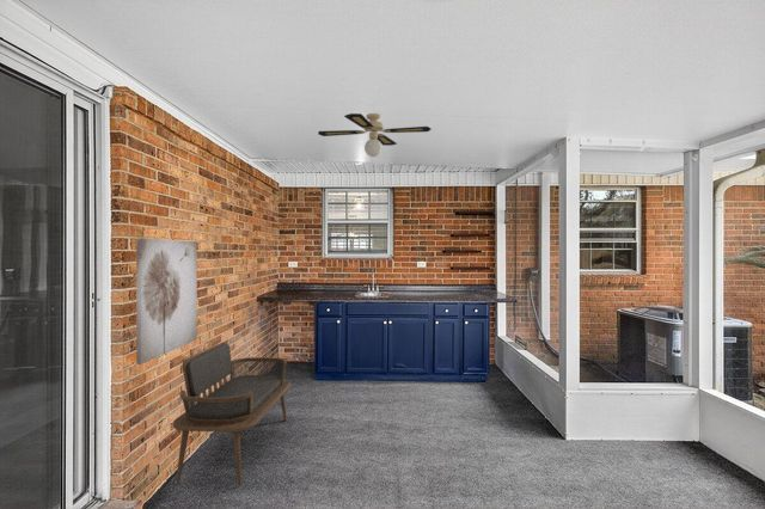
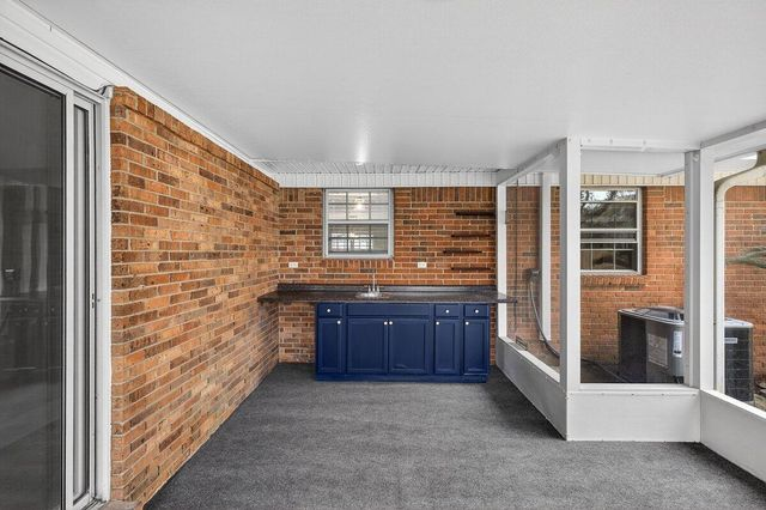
- bench (239, 398)
- ceiling fan (373, 135)
- wall art (170, 295)
